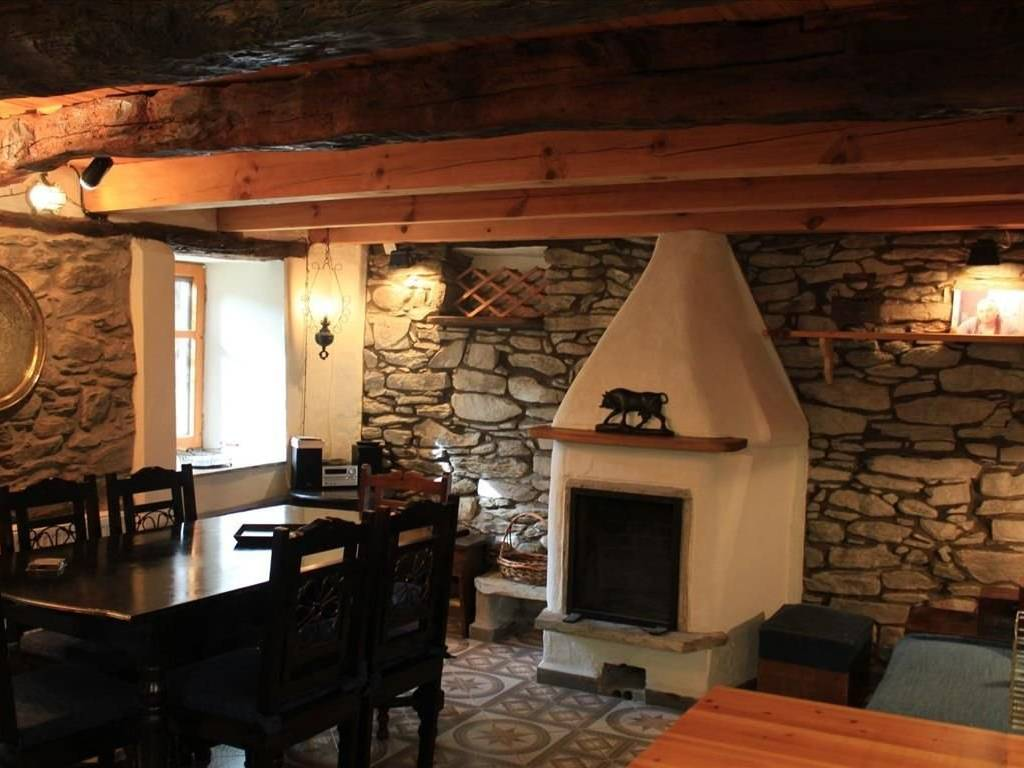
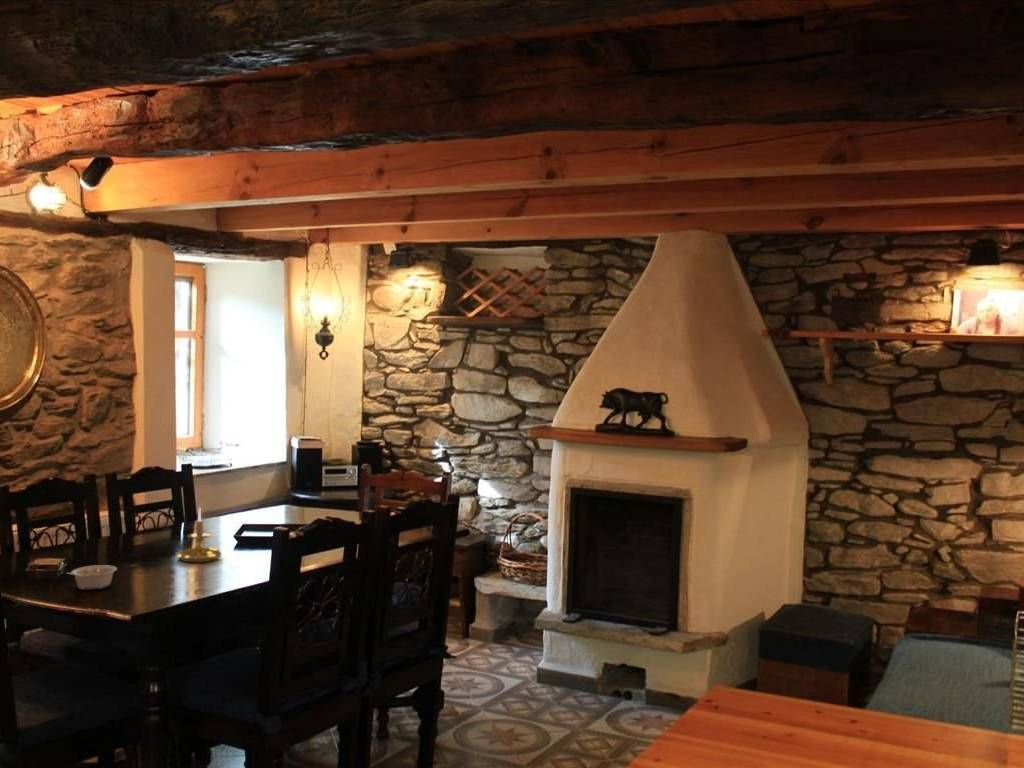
+ candle holder (199, 532)
+ legume (93, 577)
